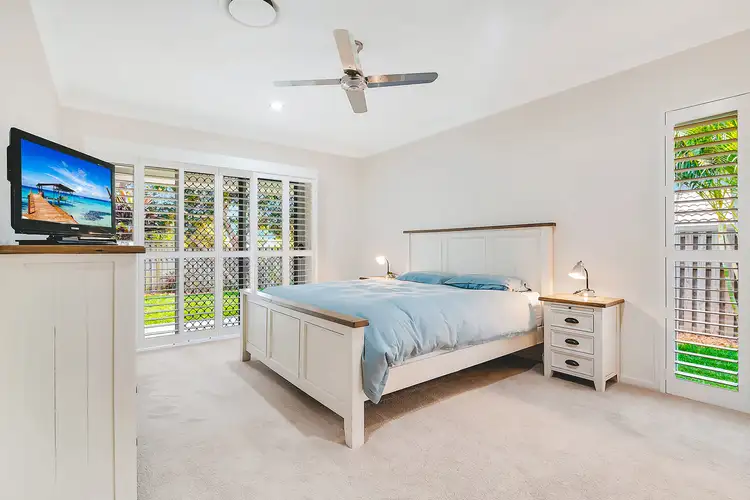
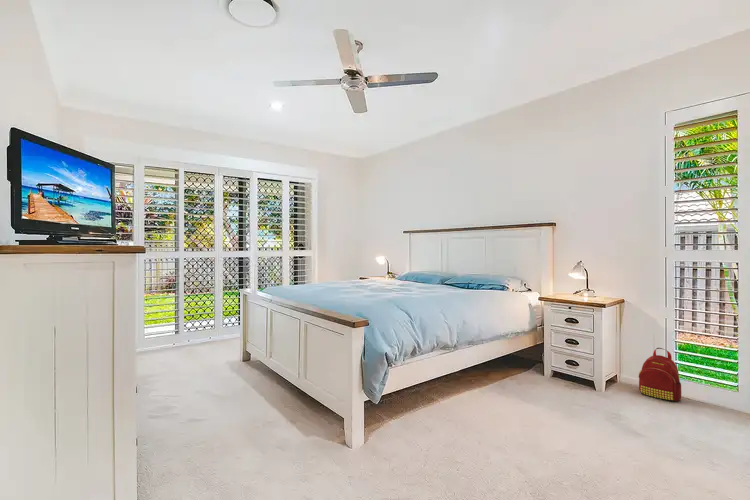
+ backpack (658, 372)
